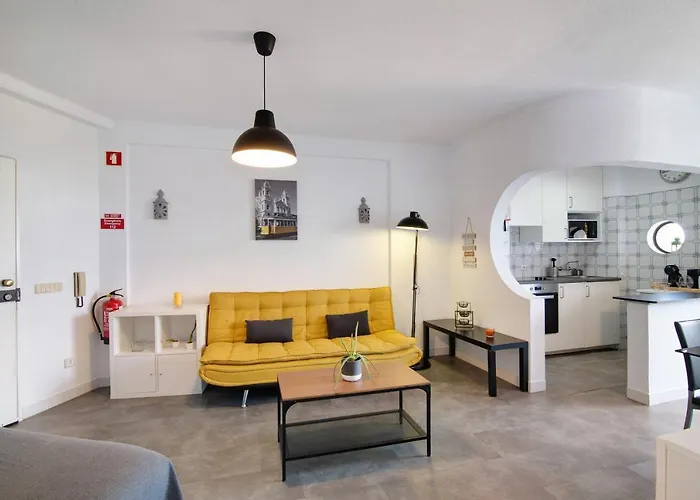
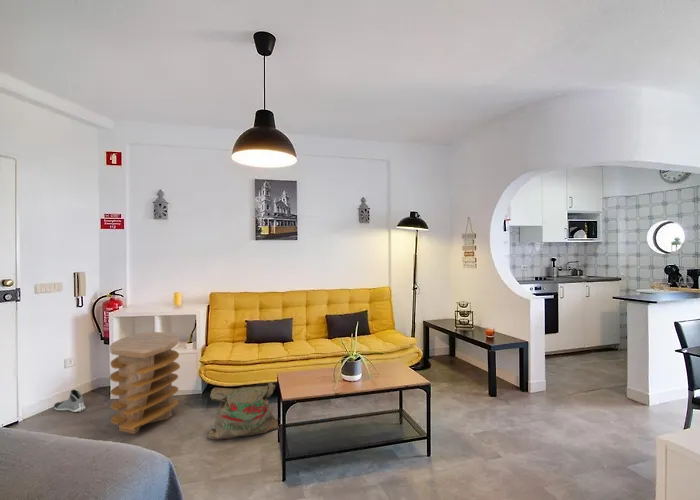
+ side table (146, 382)
+ sneaker (70, 399)
+ bag (244, 408)
